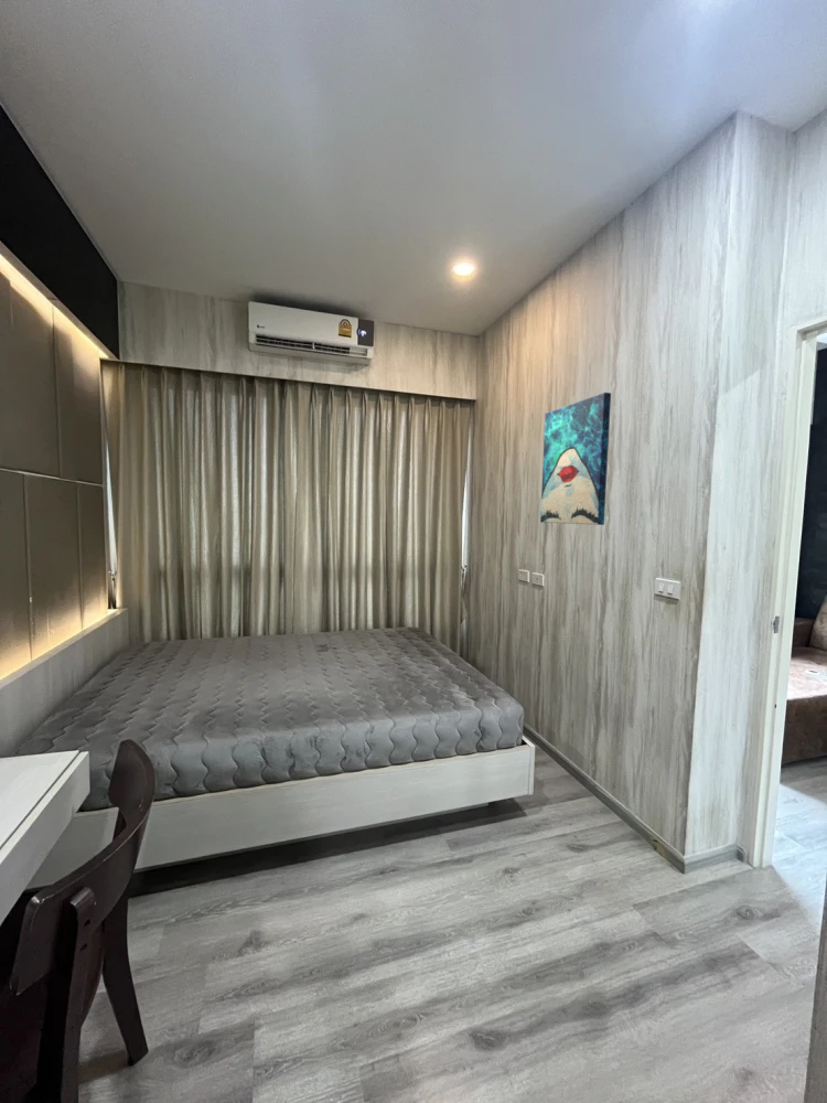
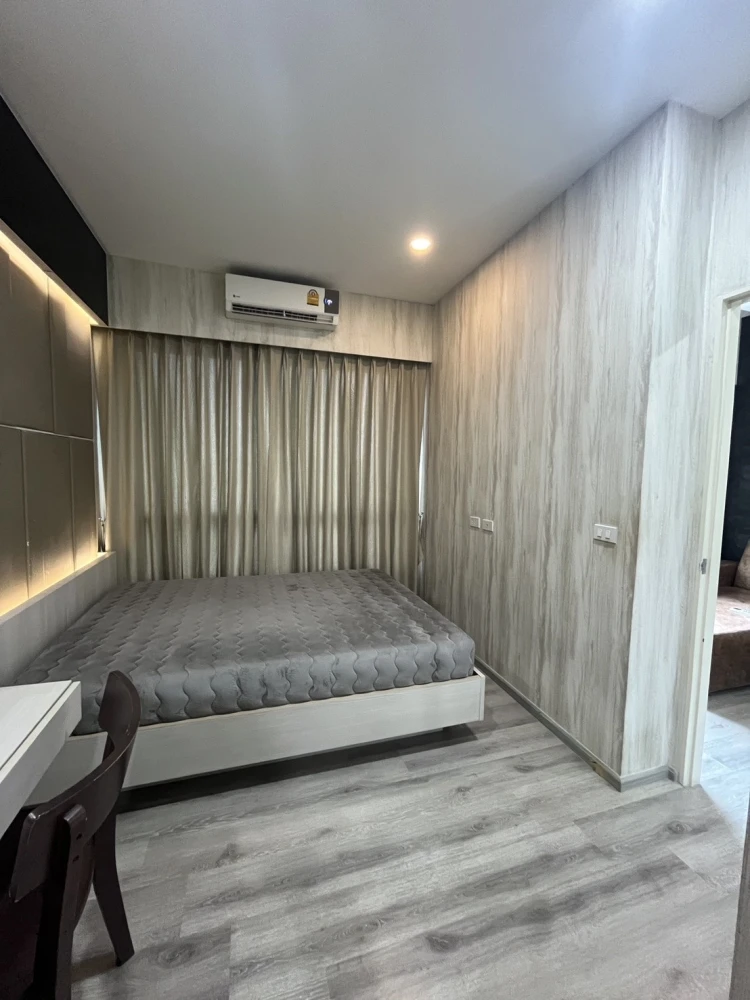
- wall art (571, 464)
